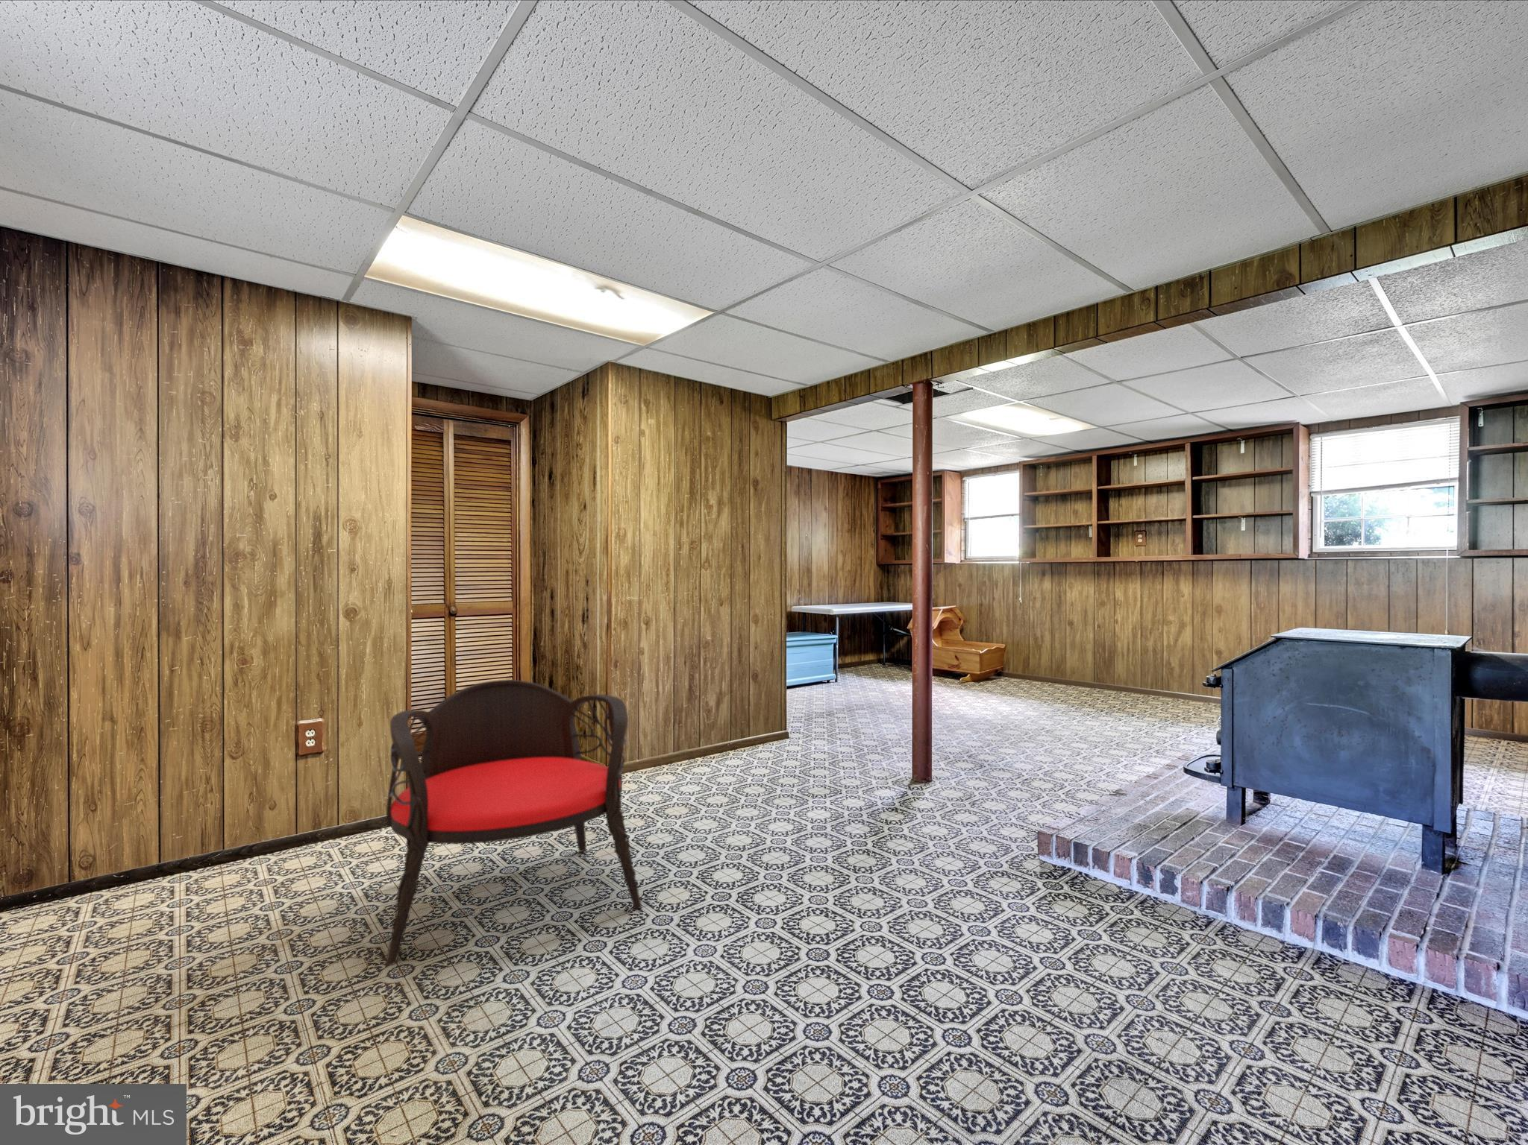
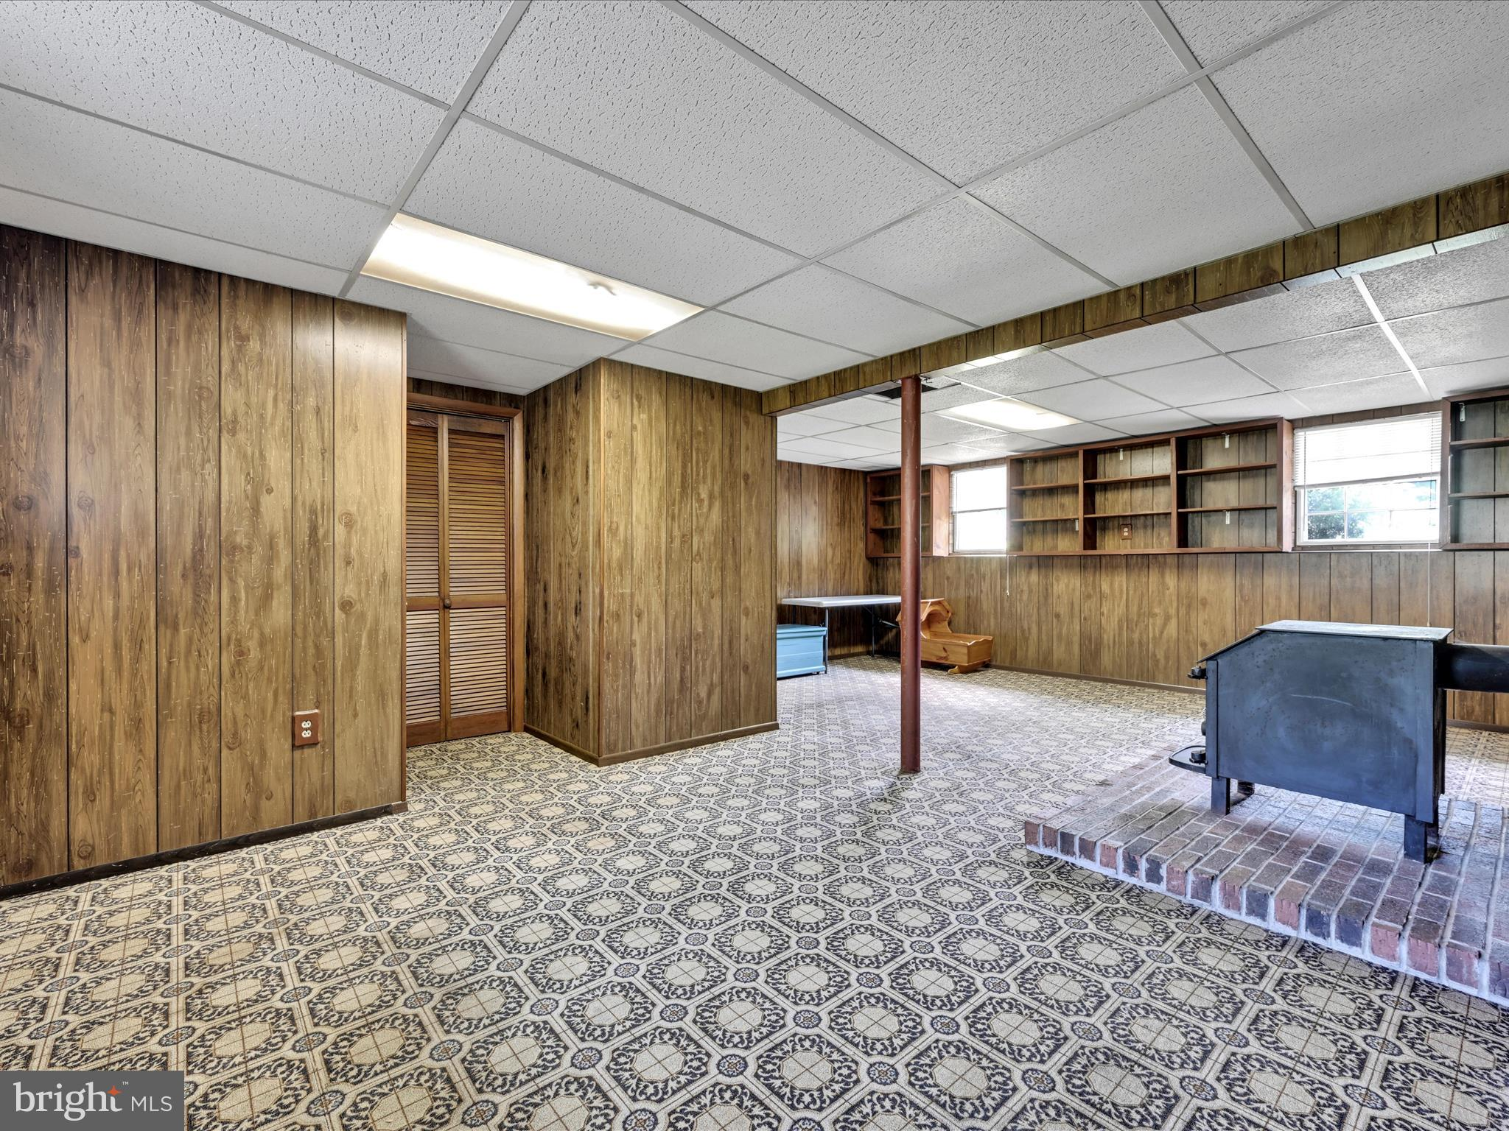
- chair (511, 794)
